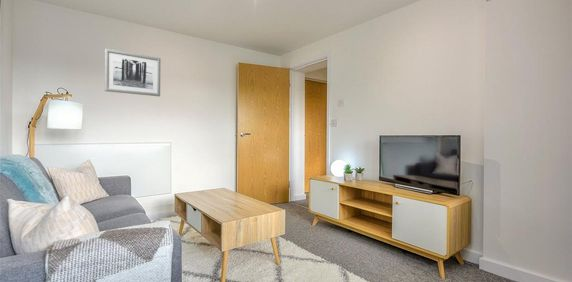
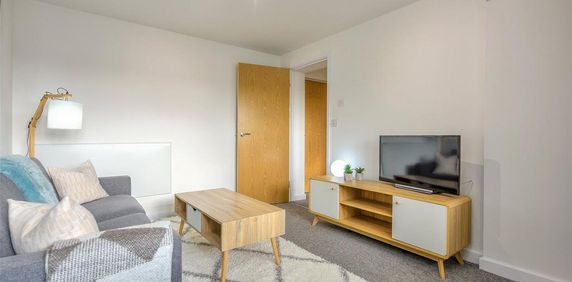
- wall art (133, 73)
